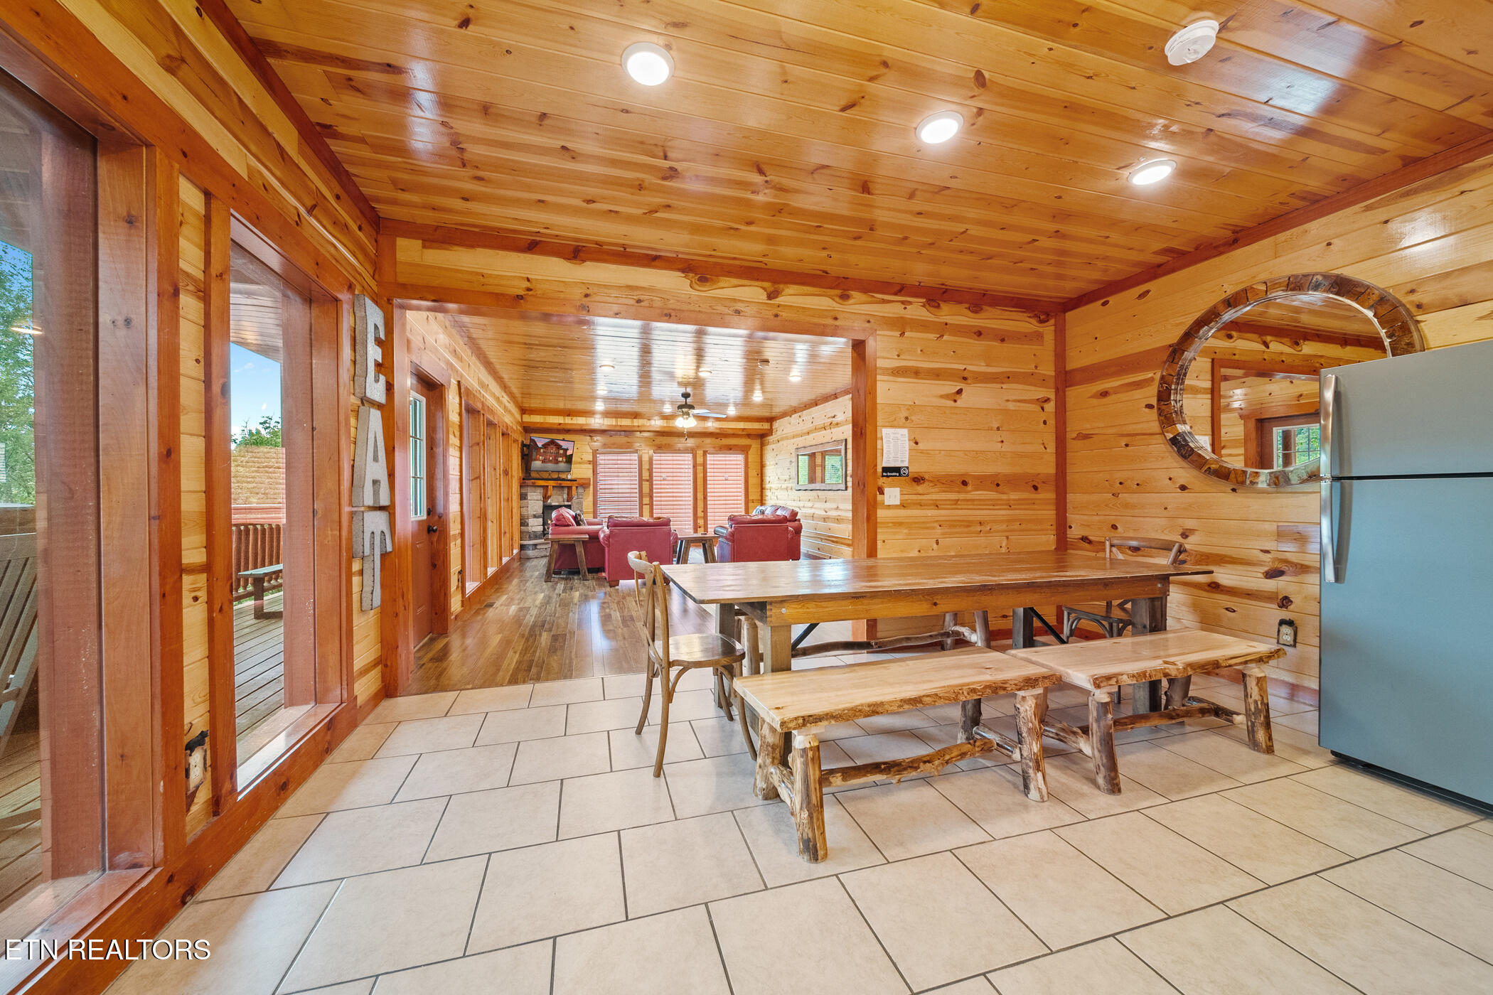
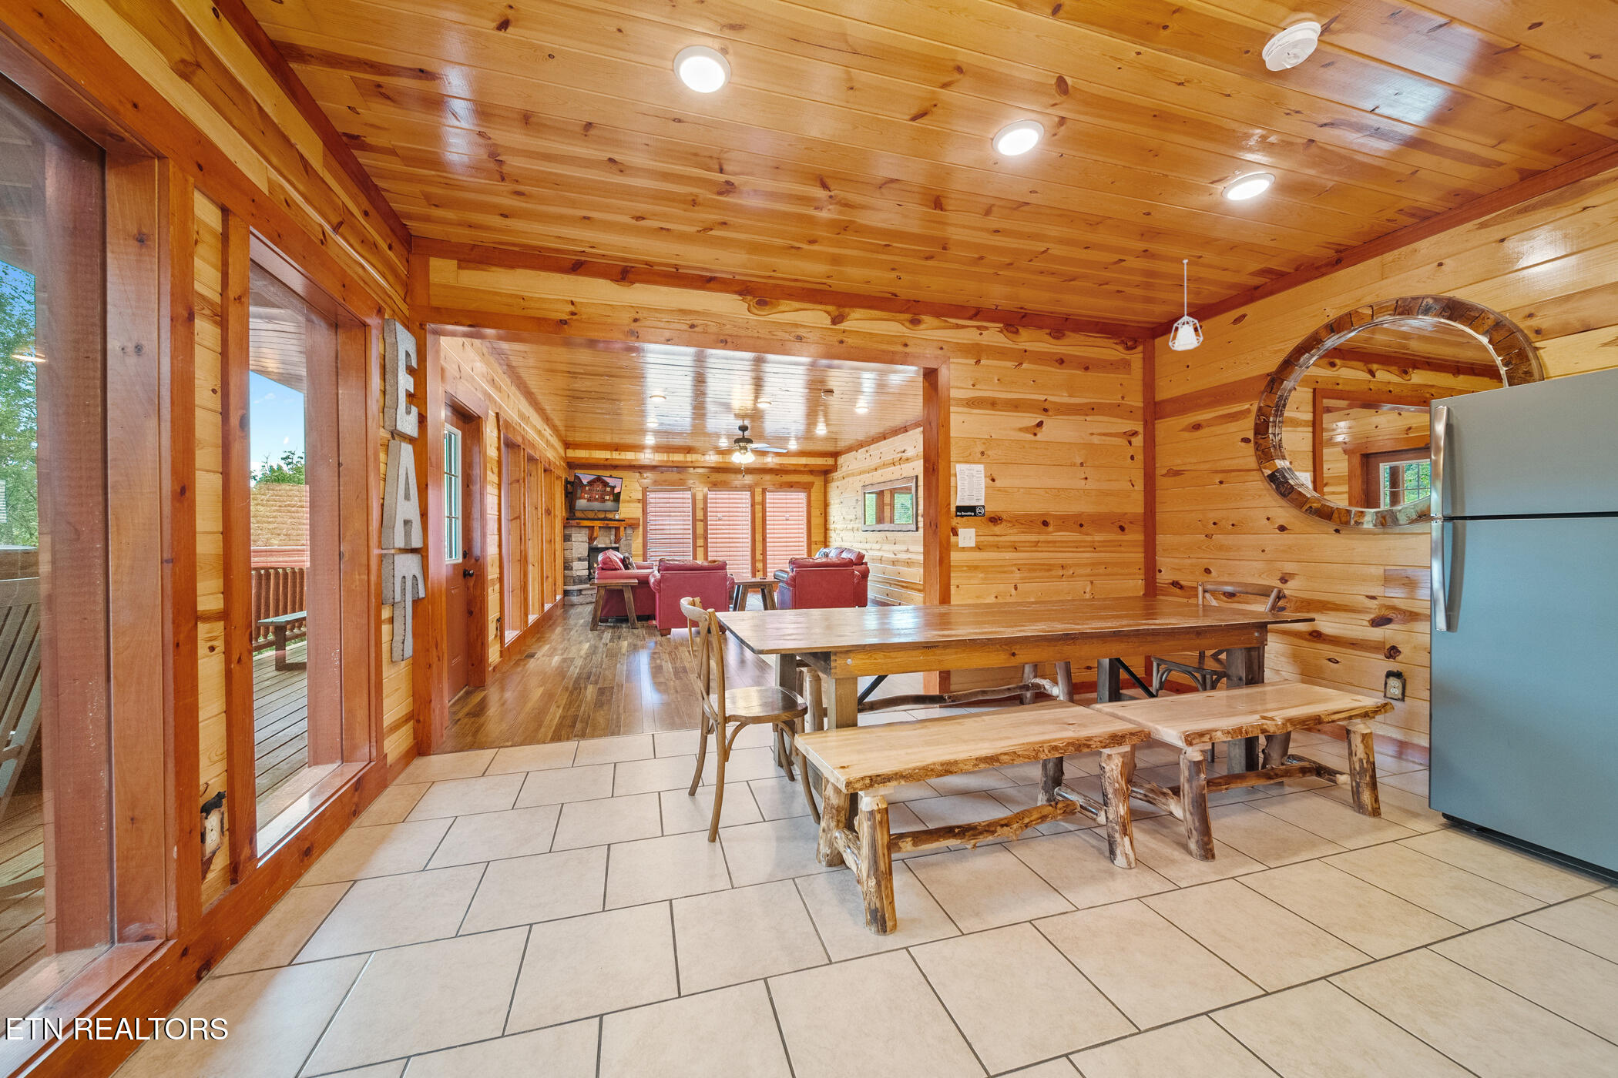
+ pendant lamp (1185, 303)
